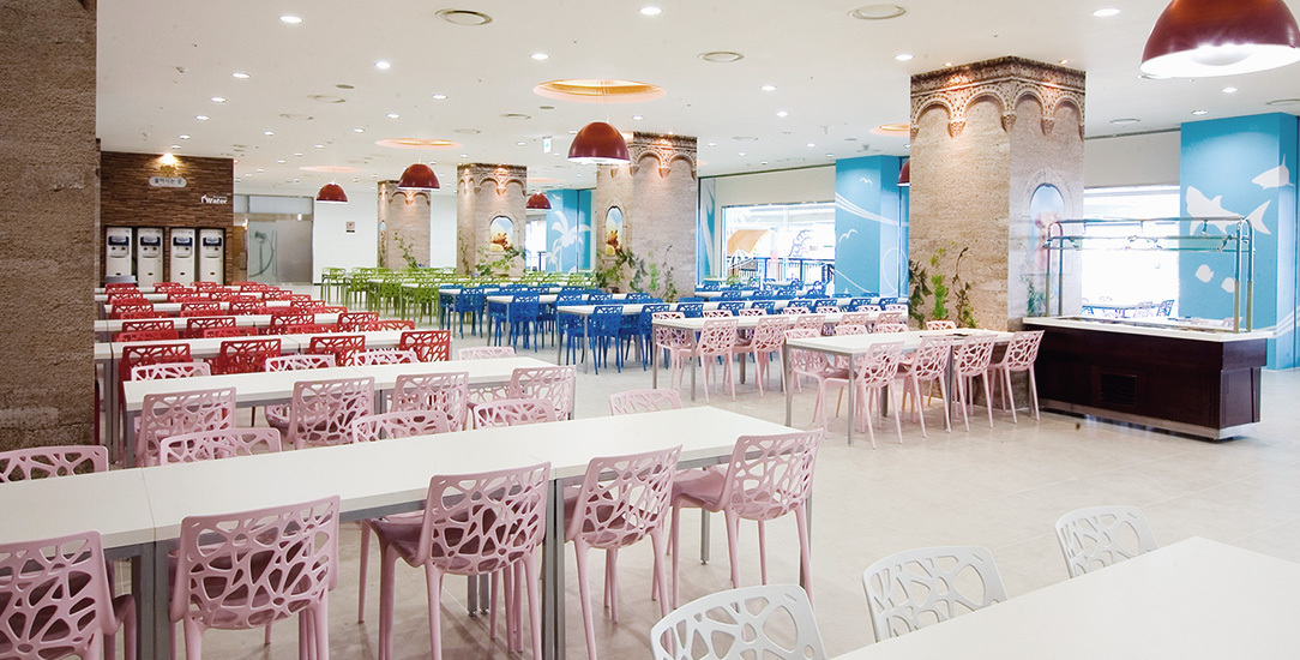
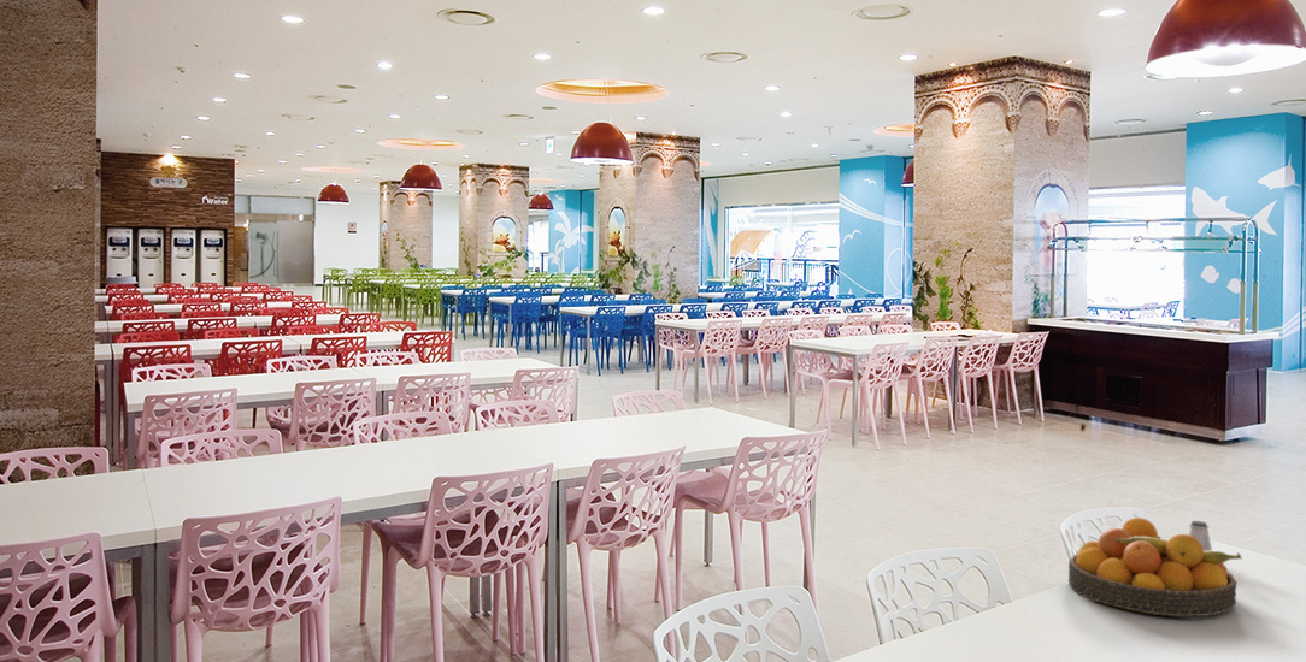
+ saltshaker (1199, 540)
+ fruit bowl (1149, 560)
